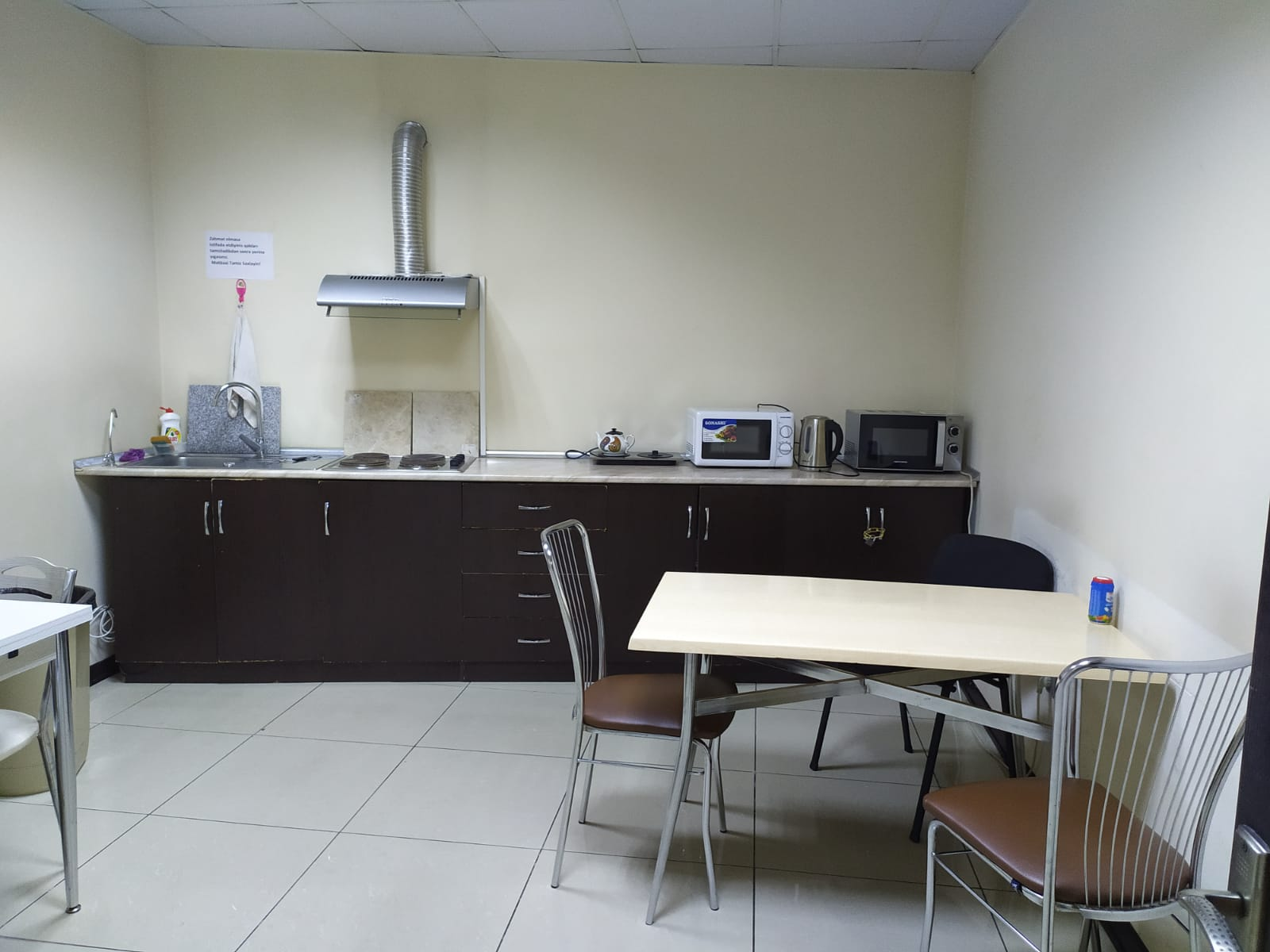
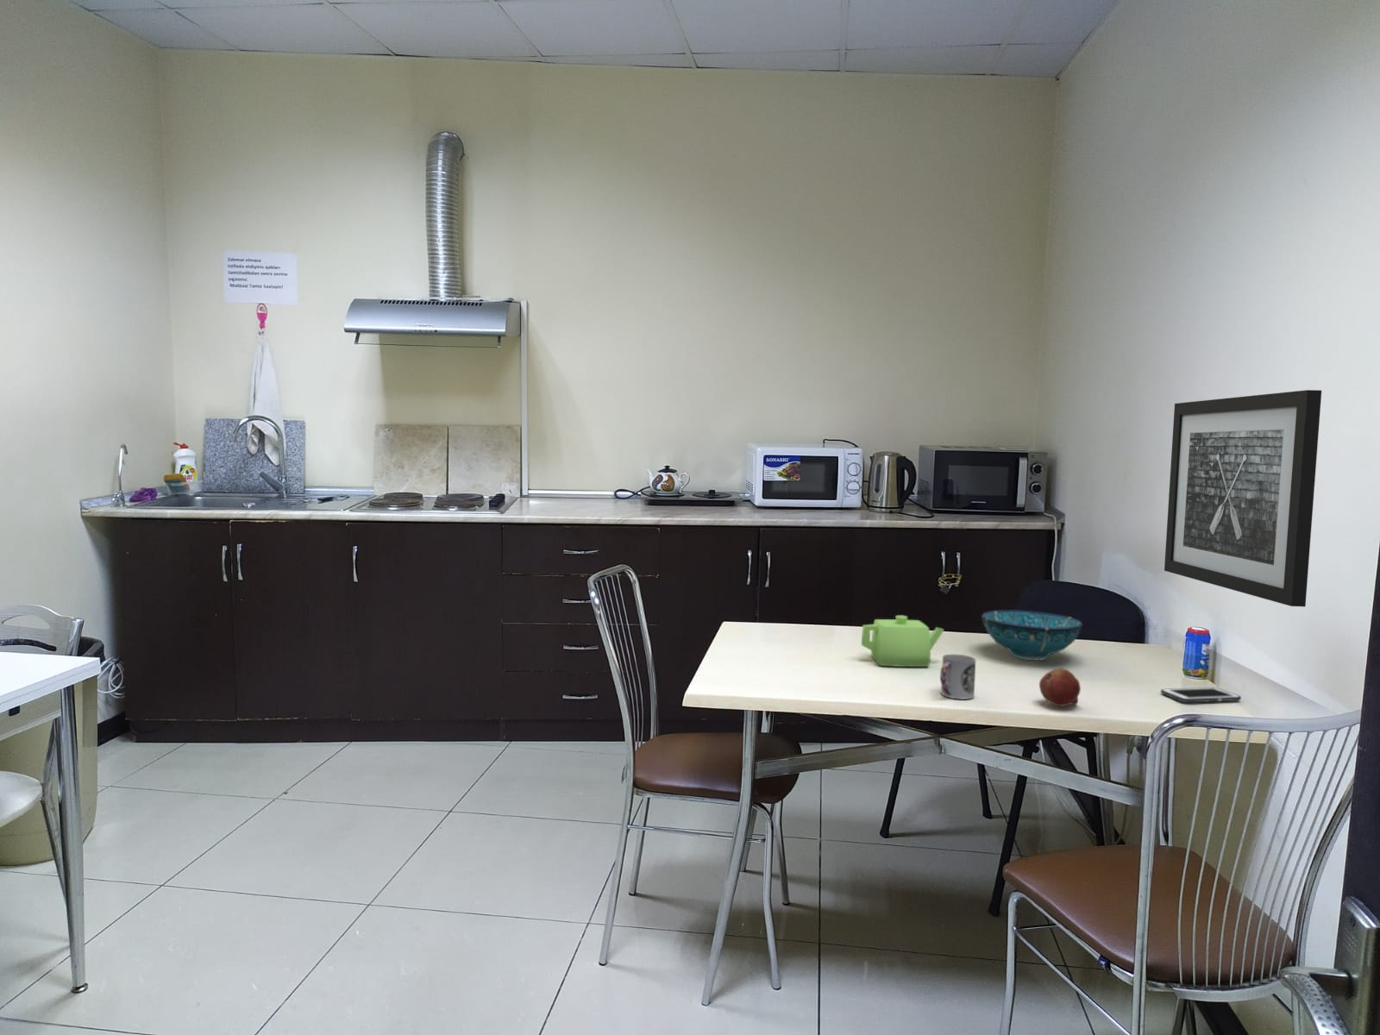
+ cell phone (1200, 695)
+ wall art (1231, 492)
+ fruit (1061, 686)
+ cup (954, 677)
+ bowl (1030, 637)
+ teapot (902, 638)
